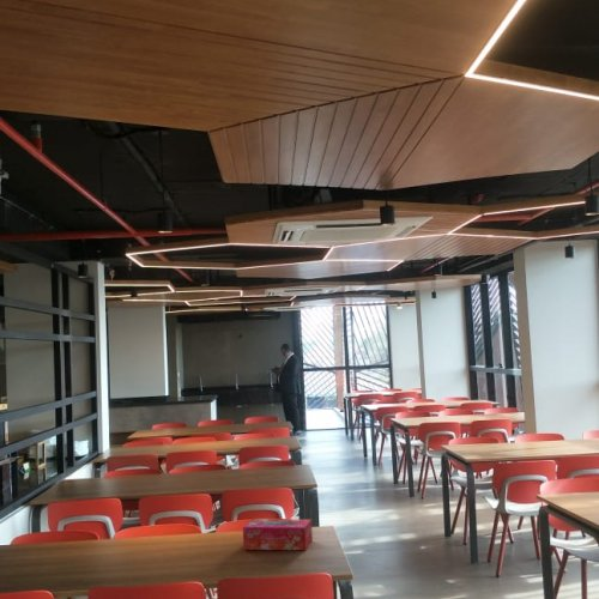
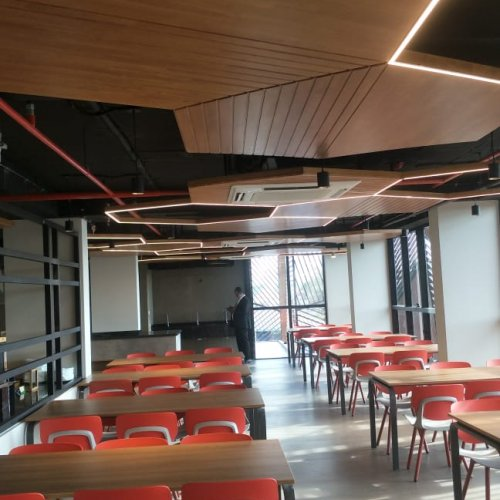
- tissue box (278, 533)
